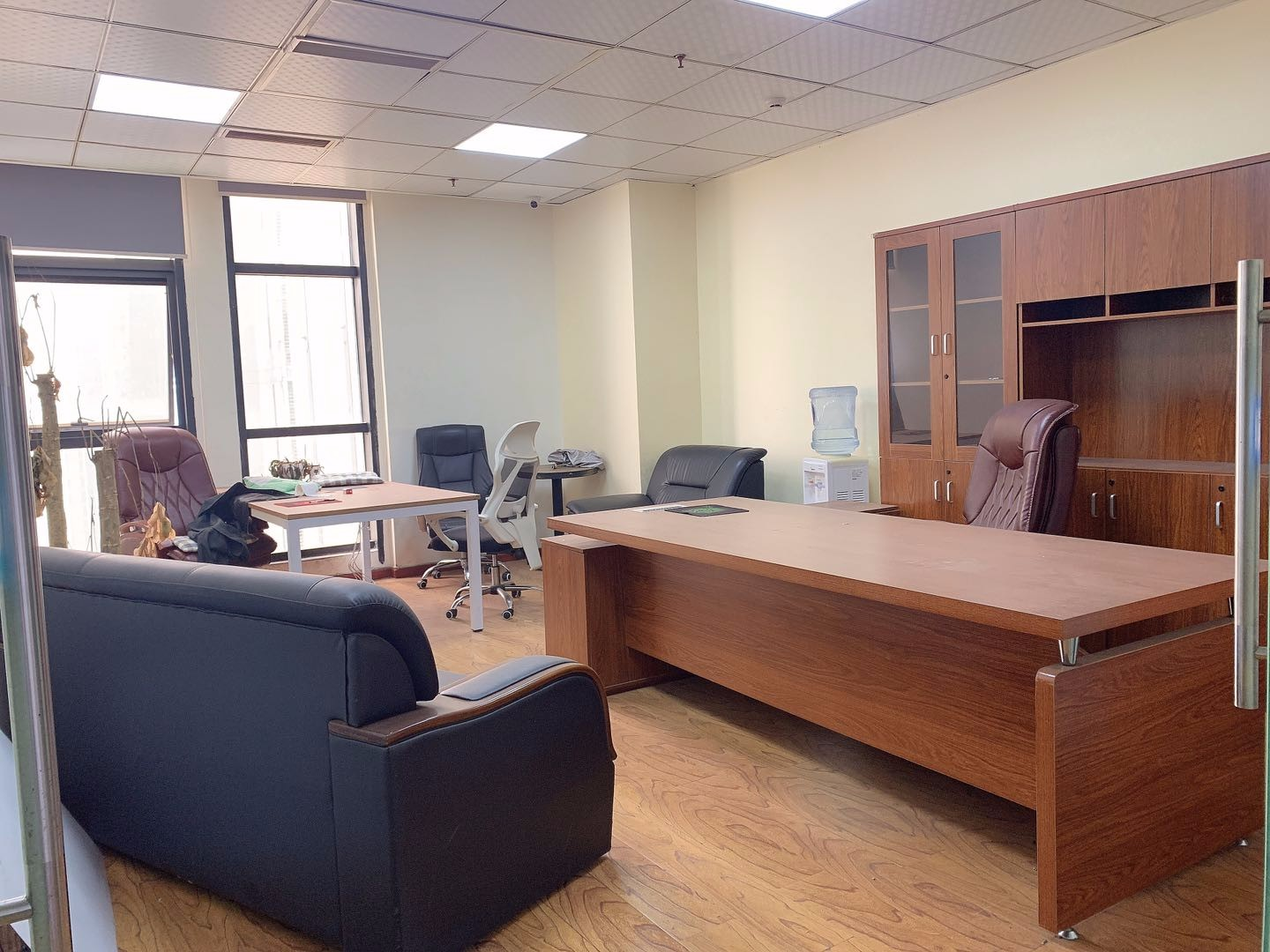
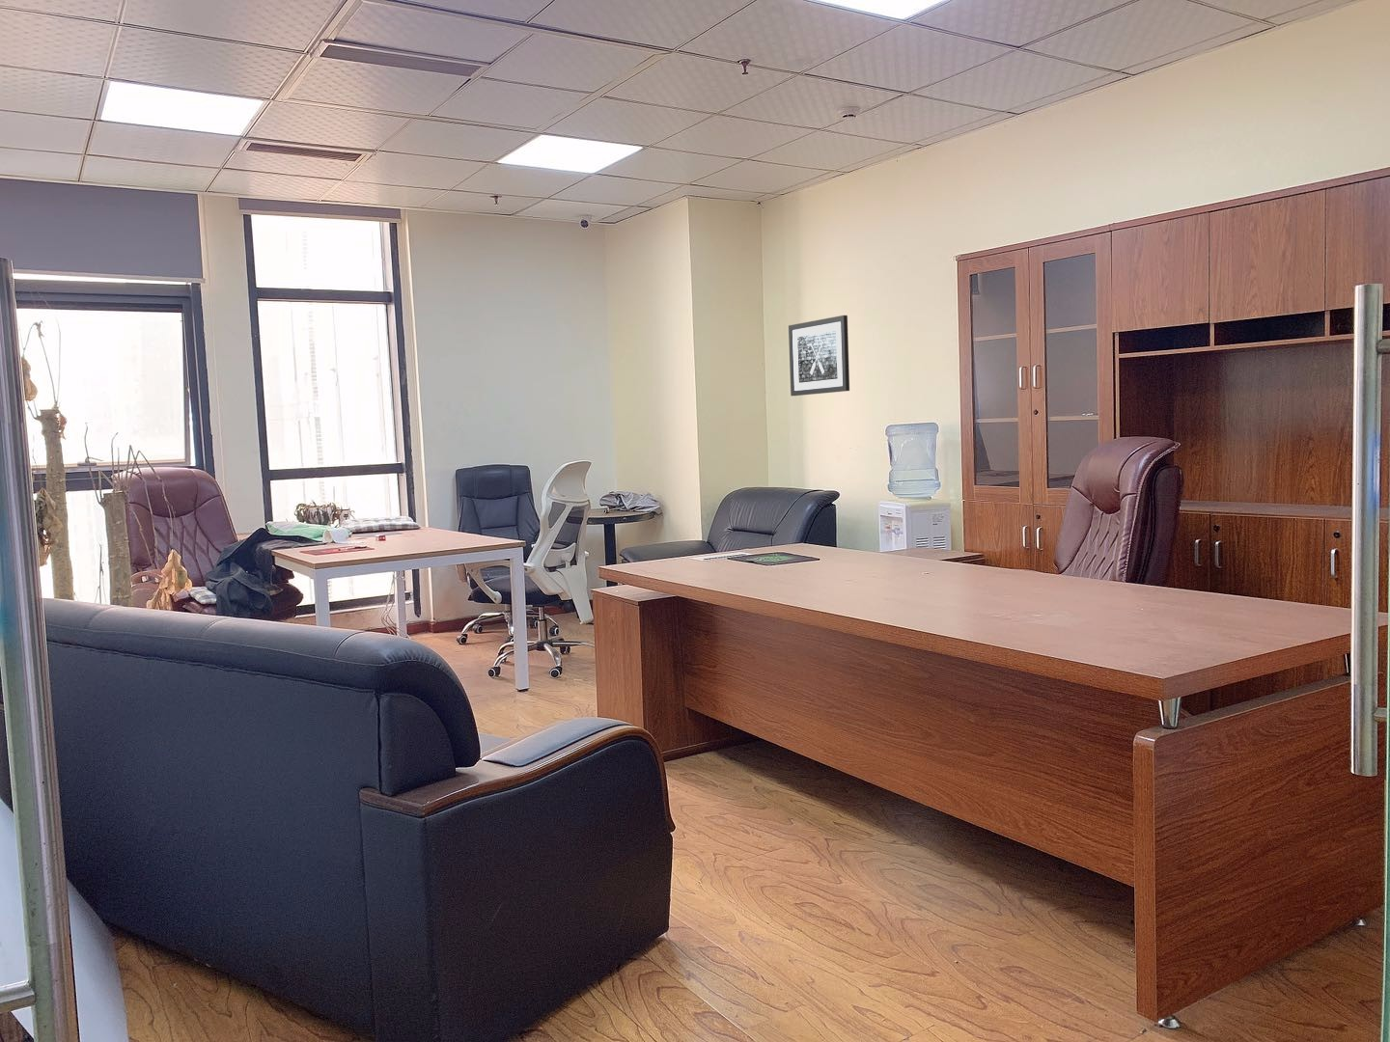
+ wall art (818, 357)
